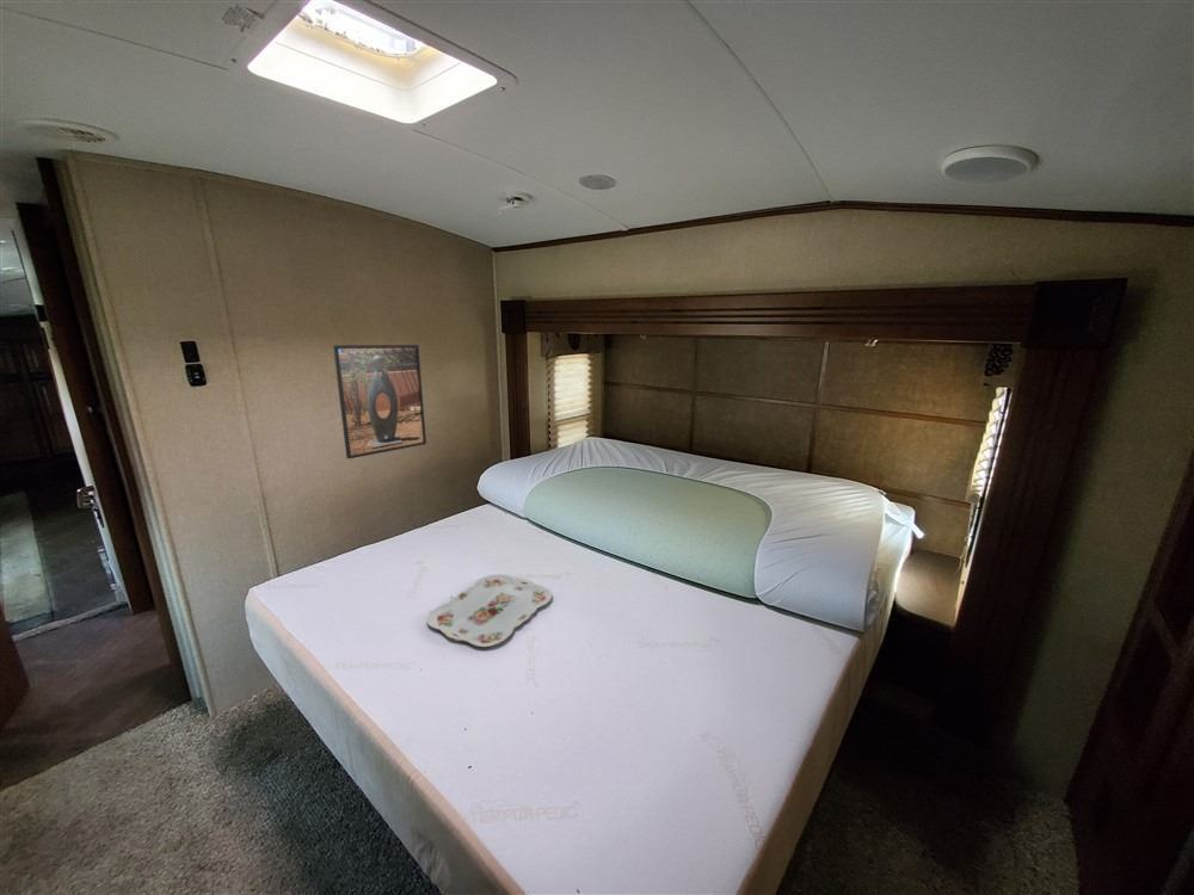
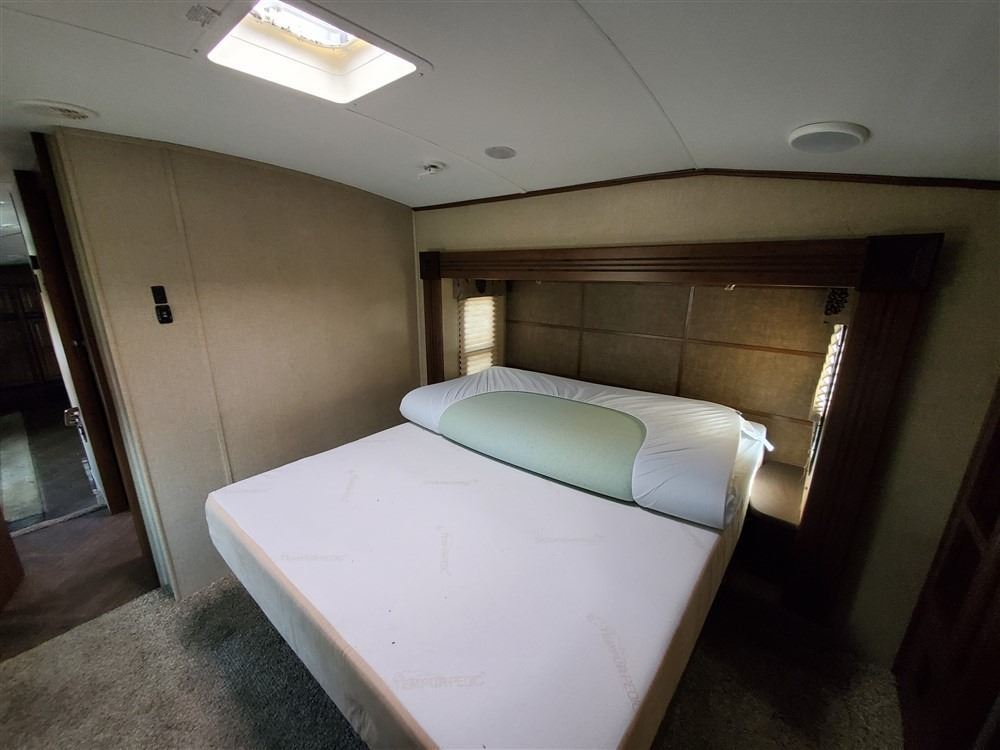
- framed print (383, 399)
- serving tray (492, 606)
